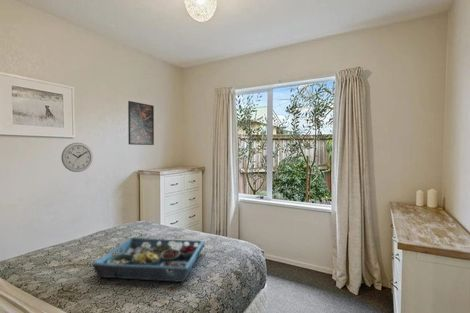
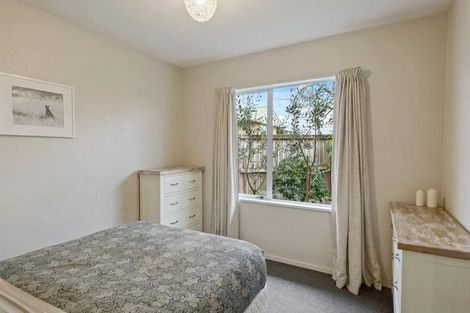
- wall clock (78, 157)
- serving tray (154, 256)
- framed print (141, 124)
